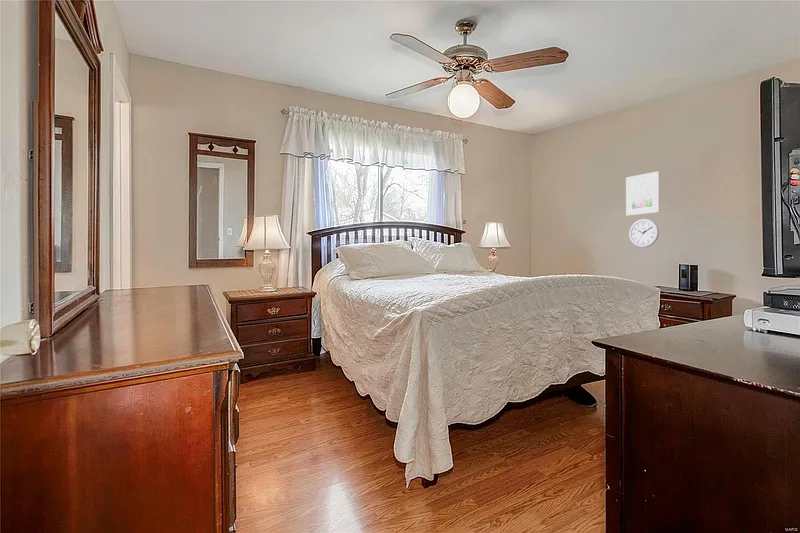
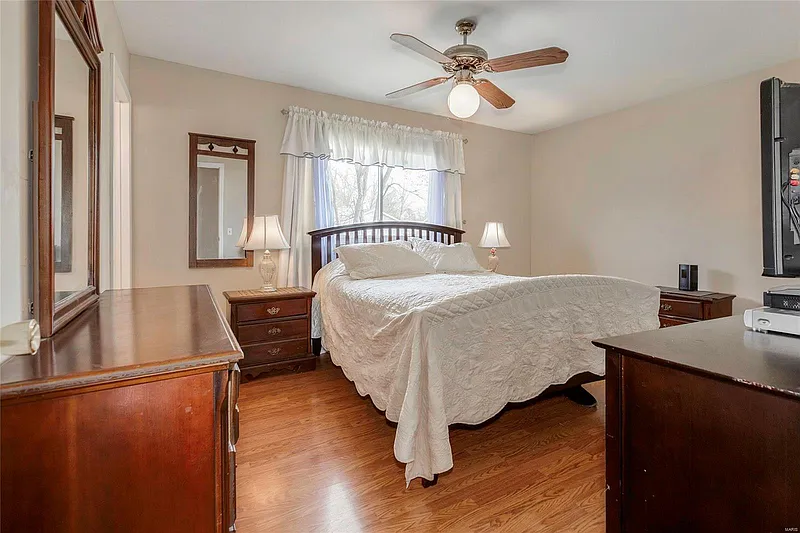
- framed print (642, 194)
- wall clock (643, 233)
